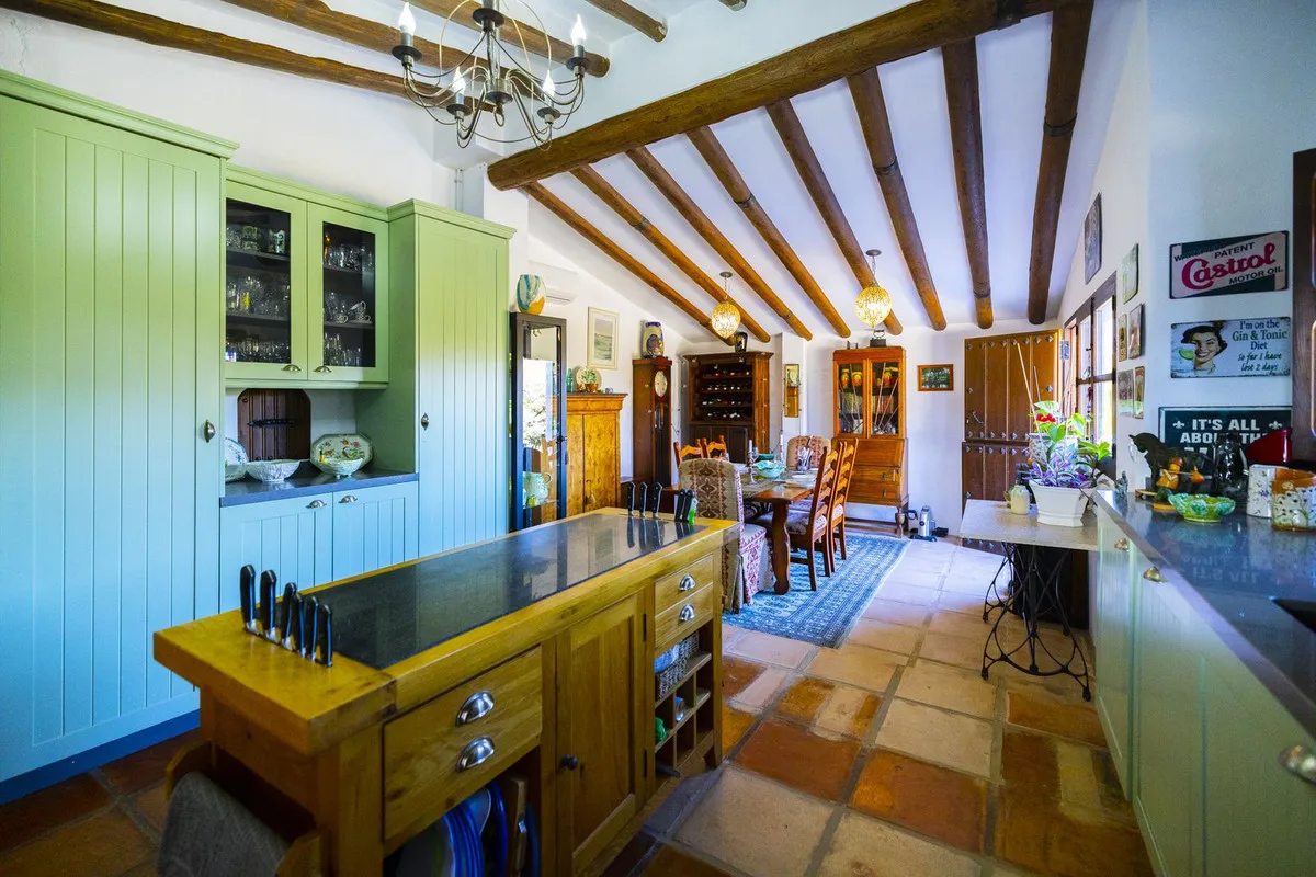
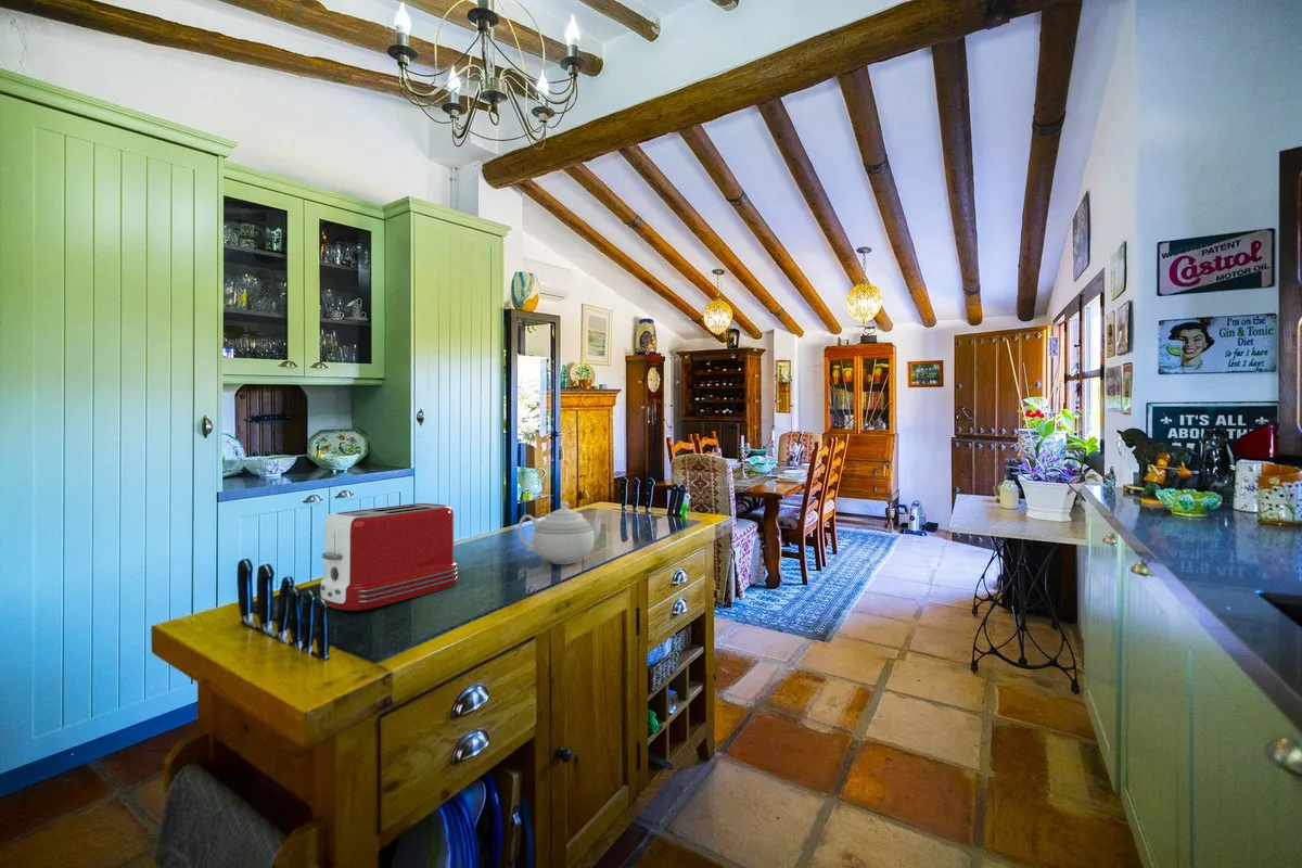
+ teapot (562, 531)
+ toaster (393, 550)
